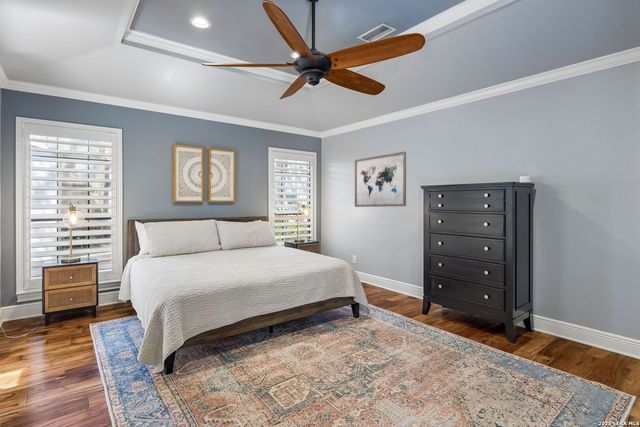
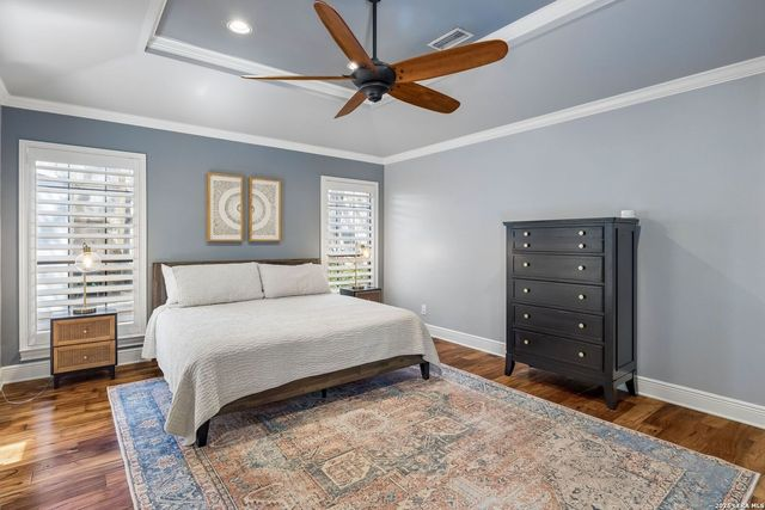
- wall art (378, 181)
